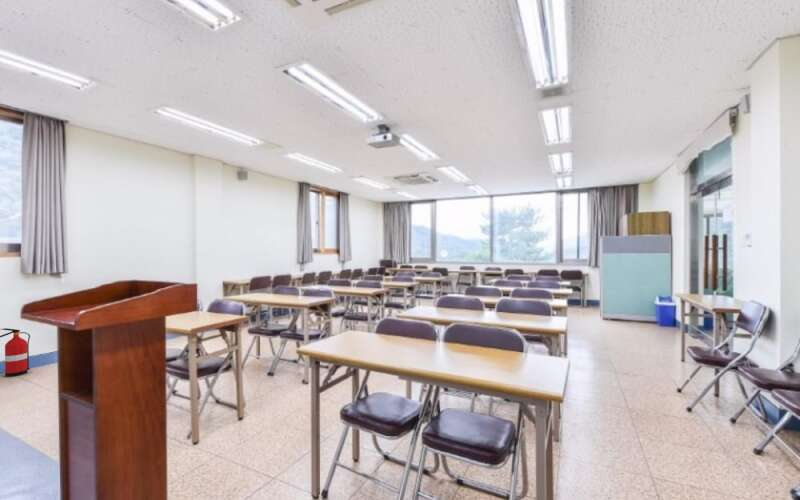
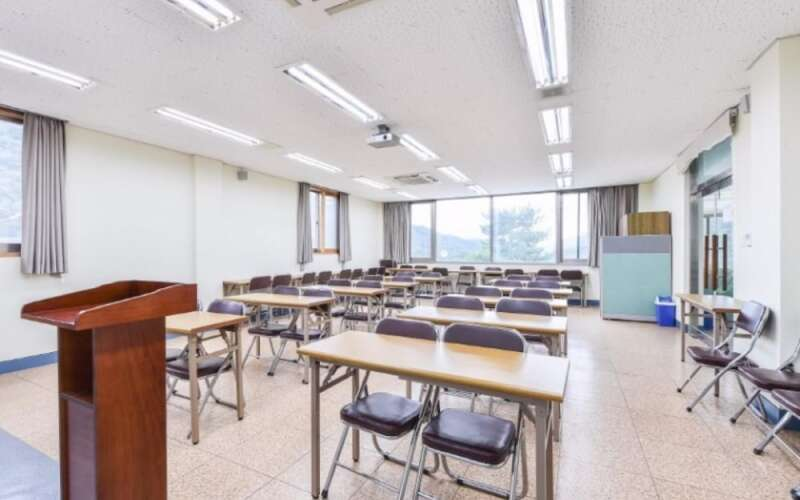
- fire extinguisher (15, 350)
